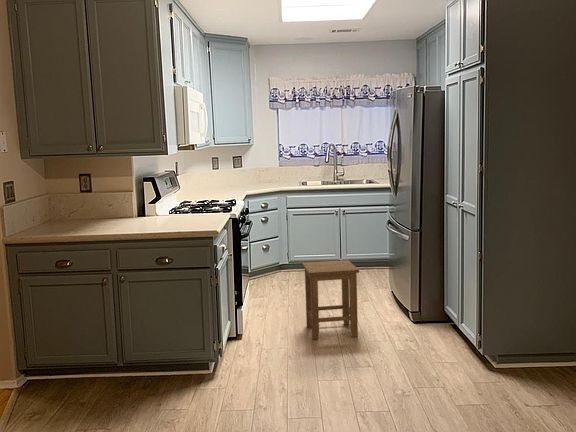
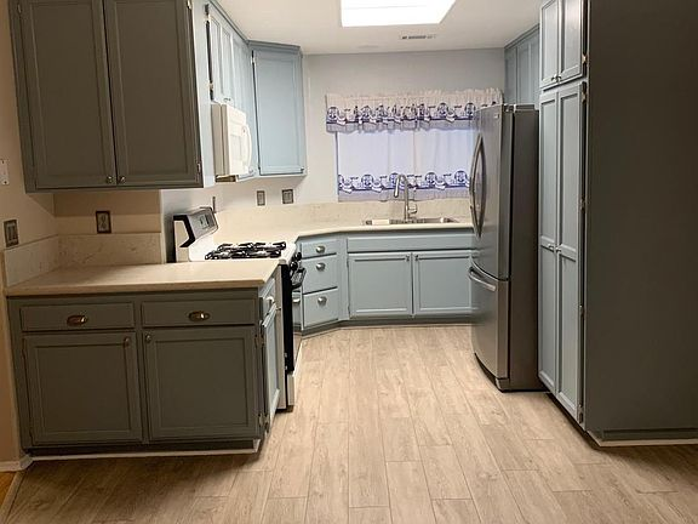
- stool (330, 306)
